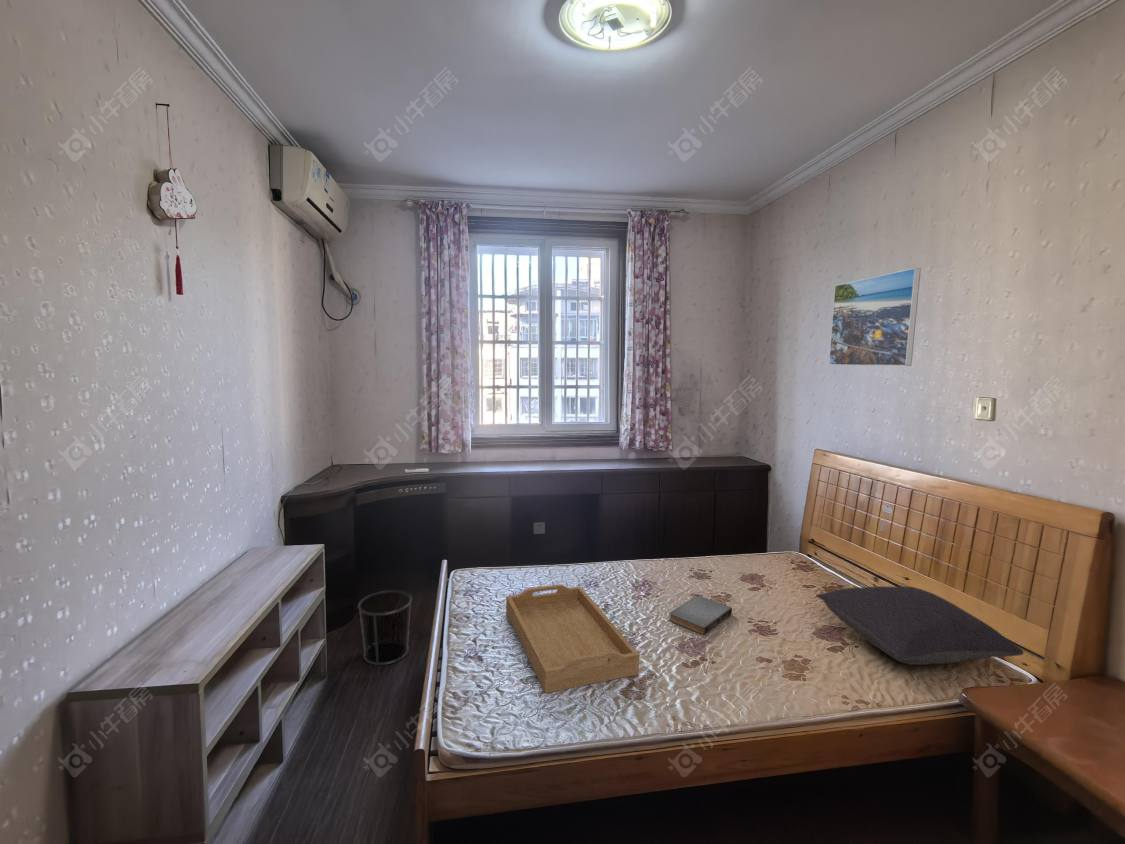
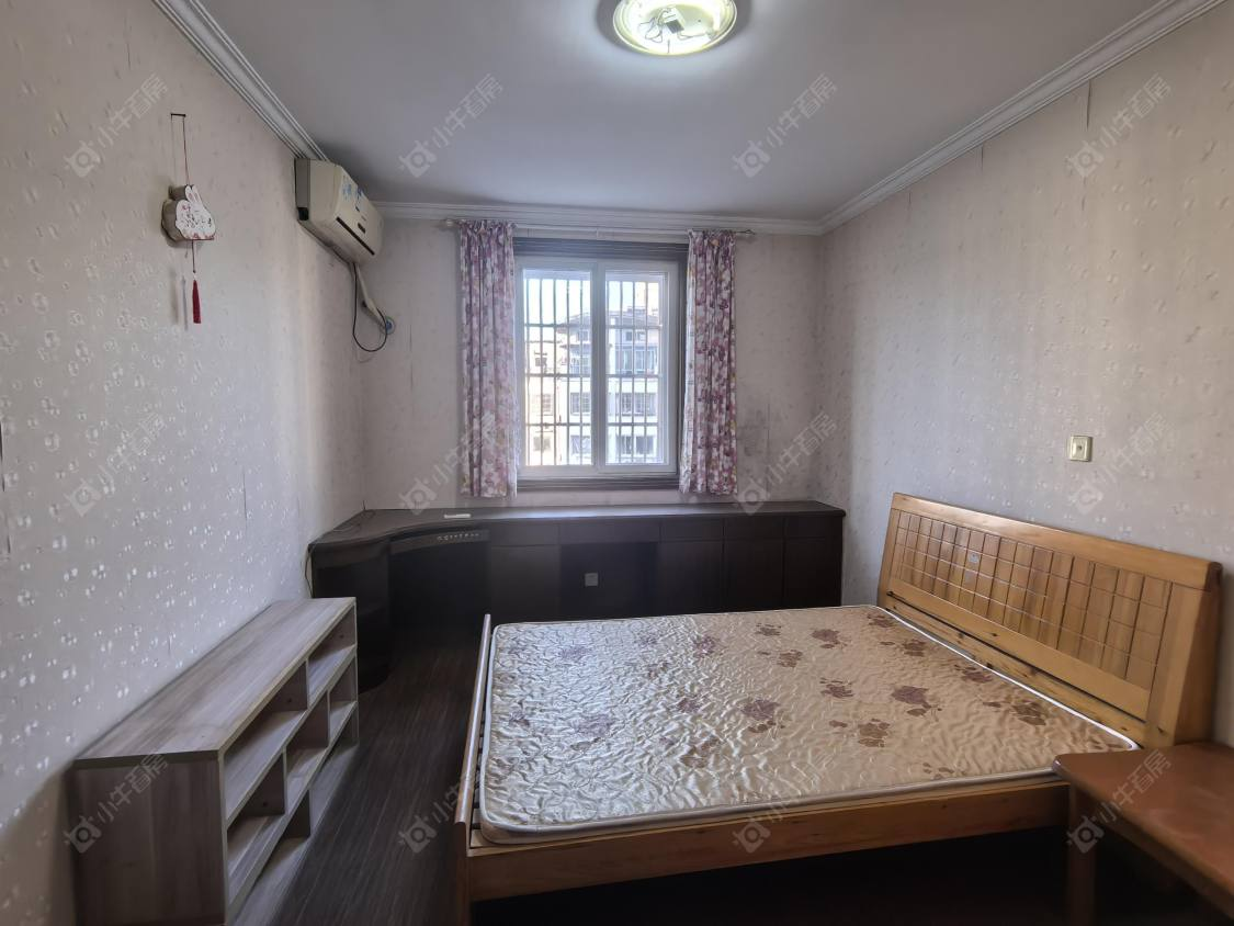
- book (700, 613)
- pillow (908, 622)
- waste bin (385, 627)
- serving tray (565, 628)
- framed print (869, 321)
